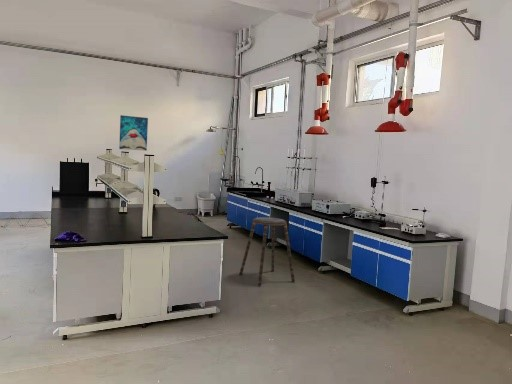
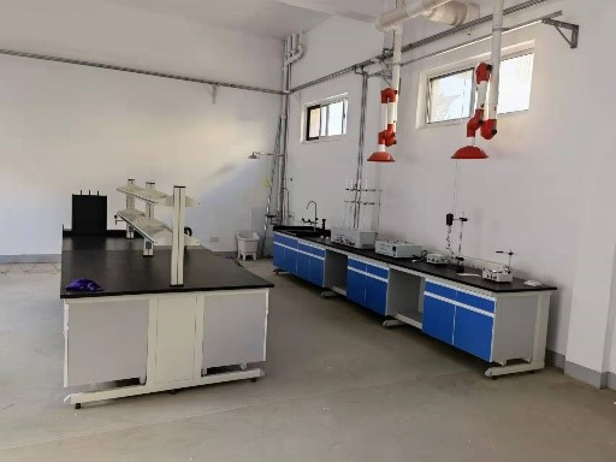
- wall art (133, 133)
- stool (264, 248)
